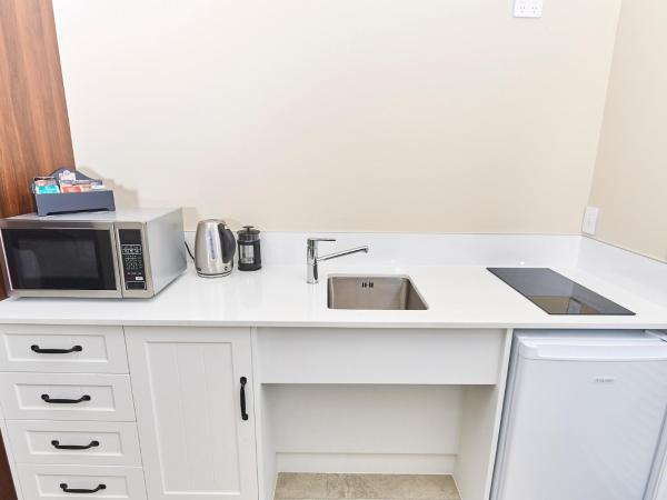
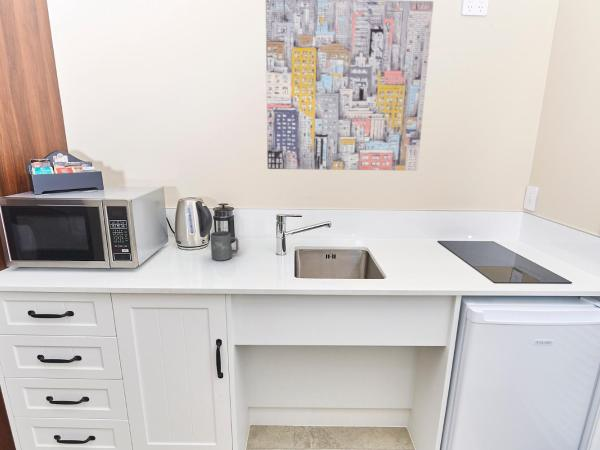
+ wall art (345, 90)
+ mug (224, 245)
